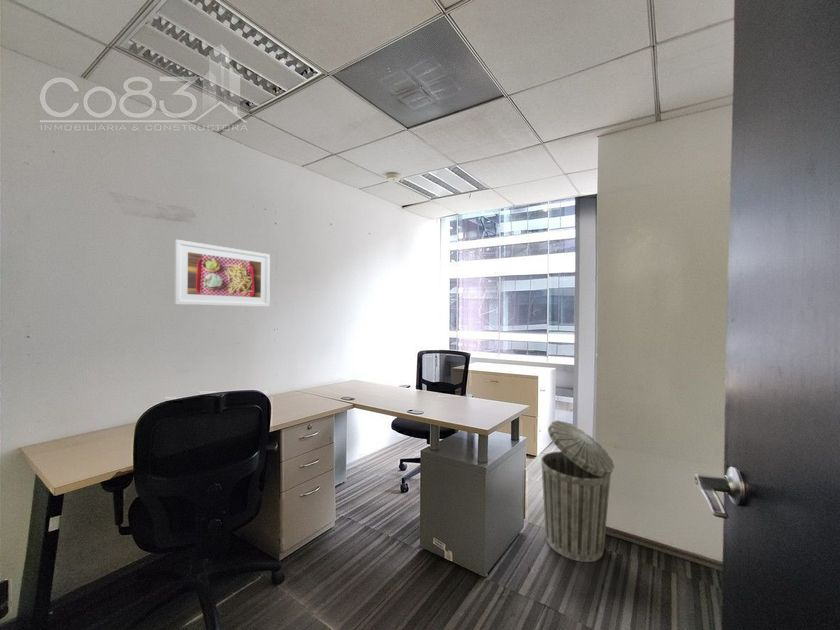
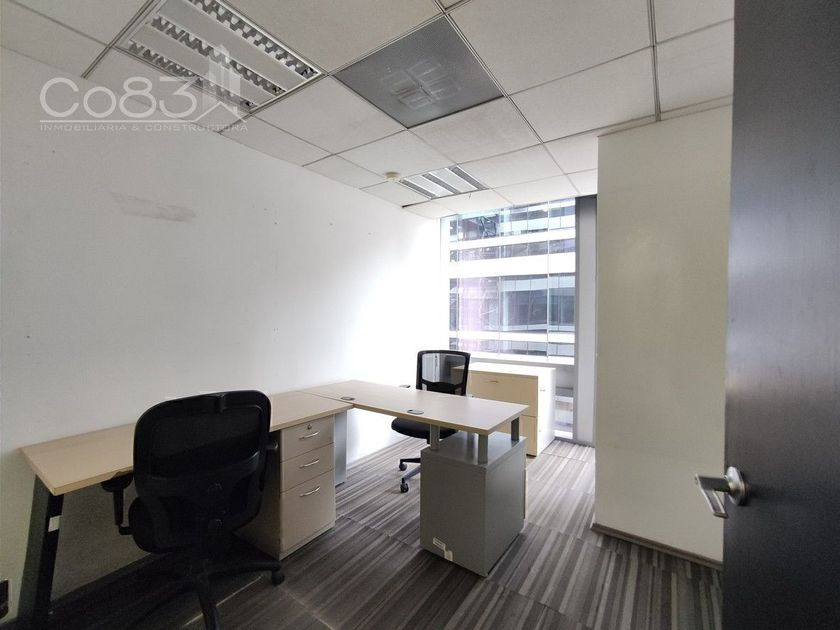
- trash can (576, 485)
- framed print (226, 276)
